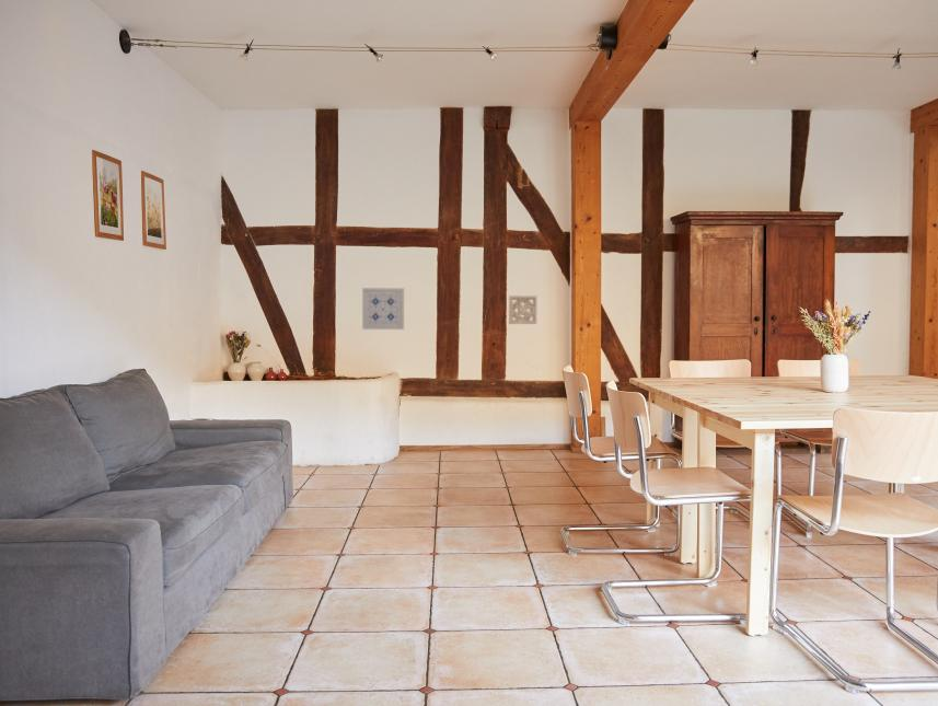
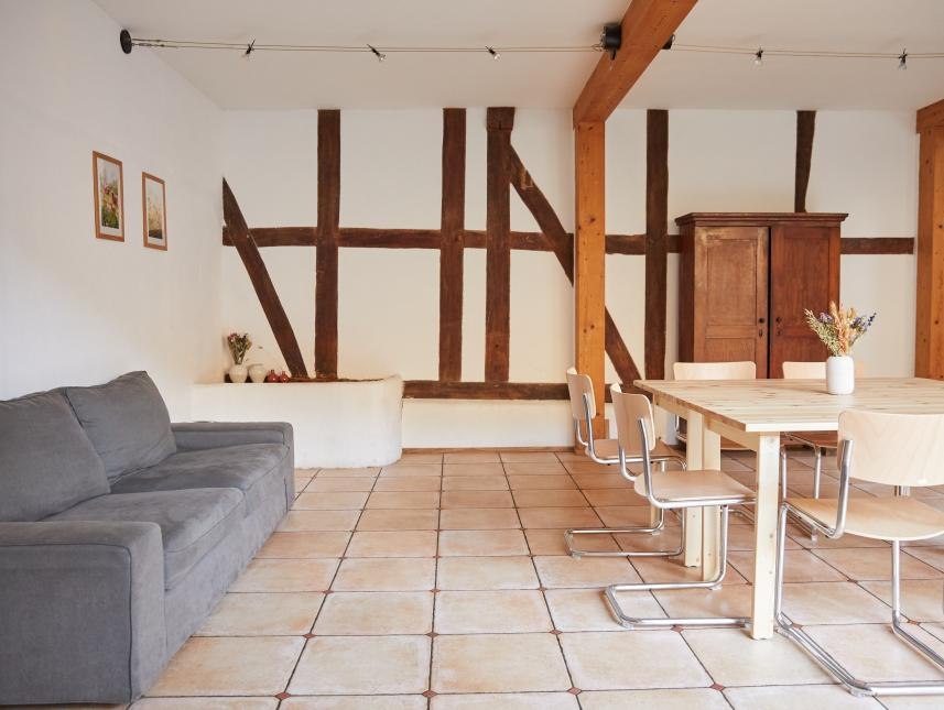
- wall ornament (522, 310)
- wall art (383, 309)
